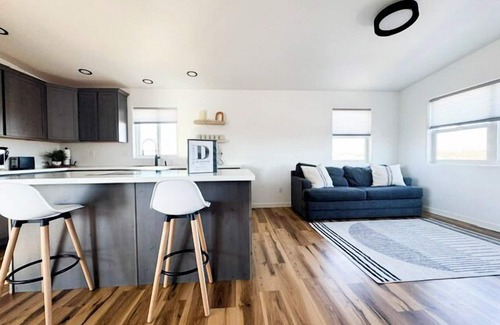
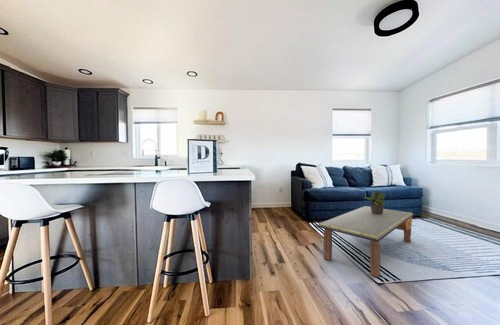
+ potted plant (375, 201)
+ coffee table (370, 234)
